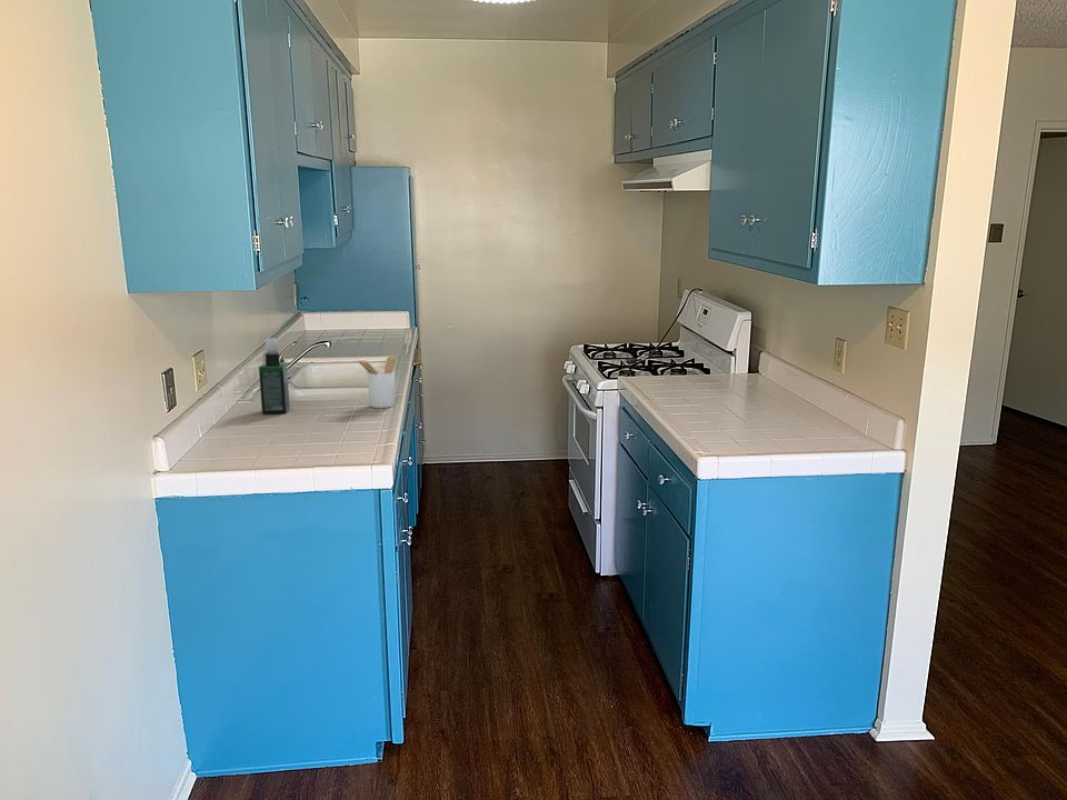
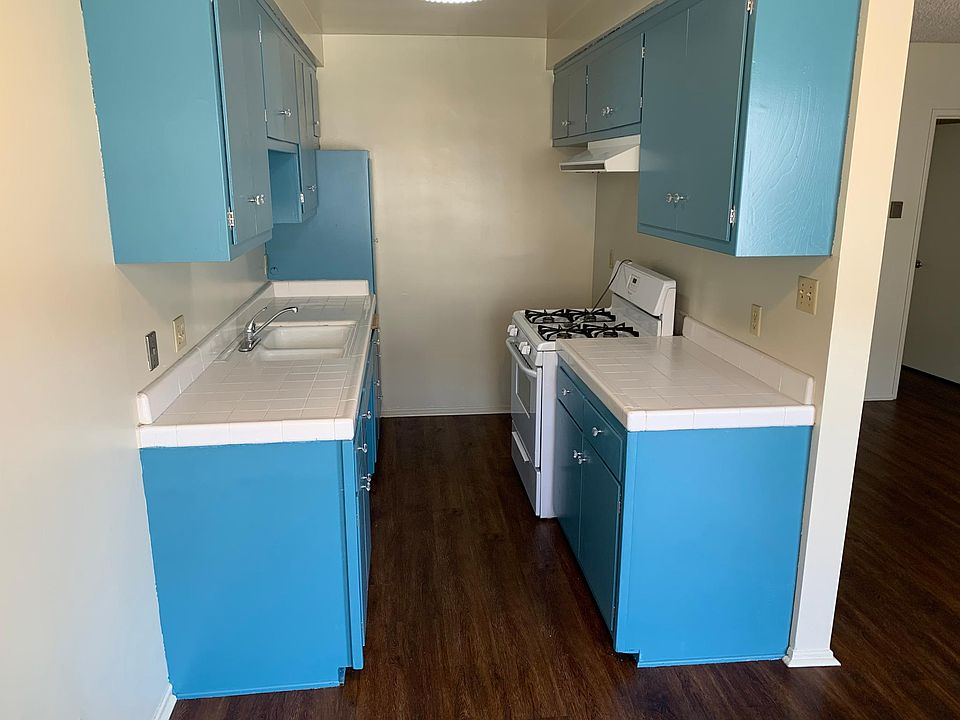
- spray bottle (273, 376)
- utensil holder (376, 381)
